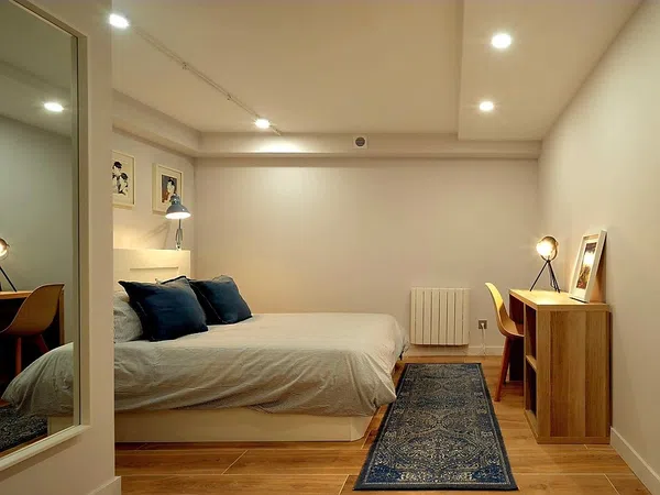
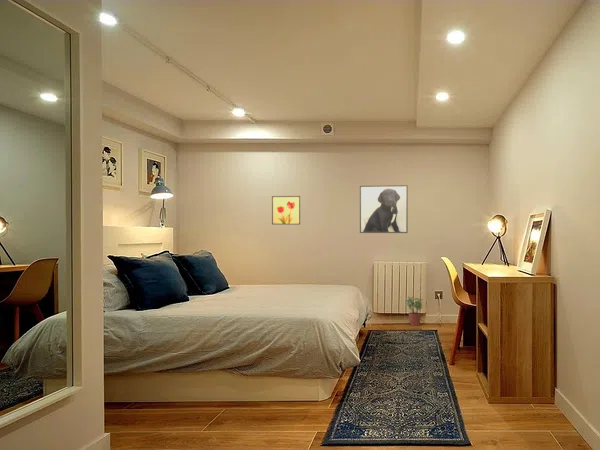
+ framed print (383, 209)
+ potted plant (413, 310)
+ wall art (286, 210)
